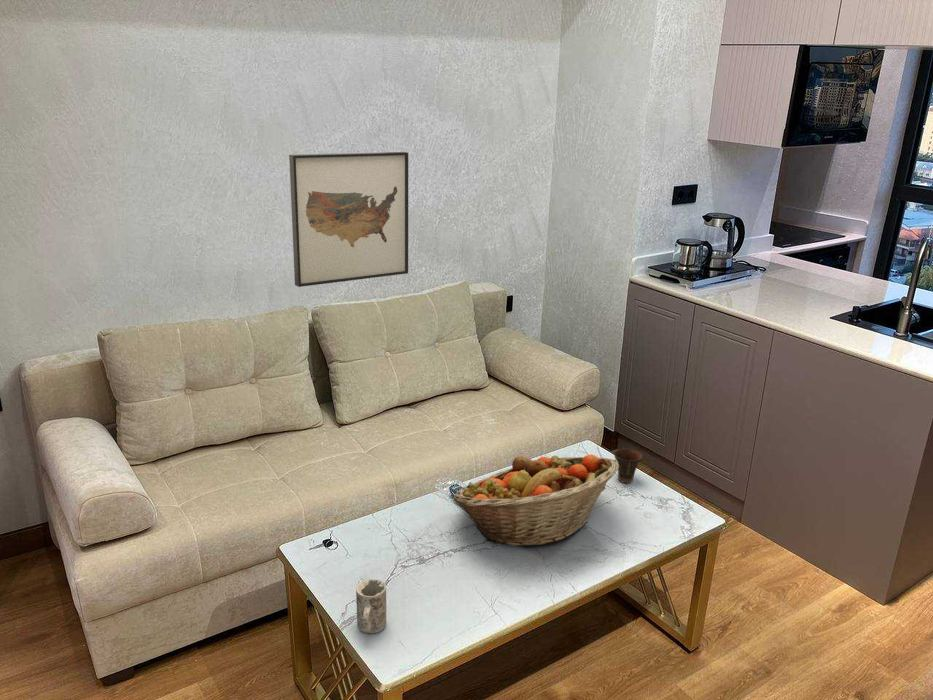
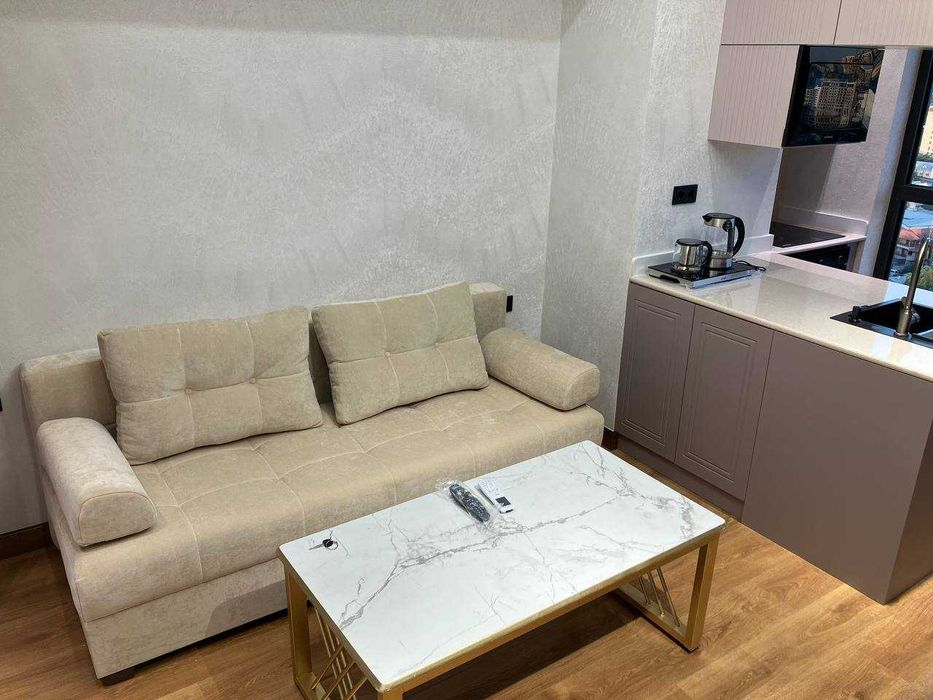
- wall art (352, 217)
- fruit basket (537, 491)
- mug (370, 608)
- cup (626, 467)
